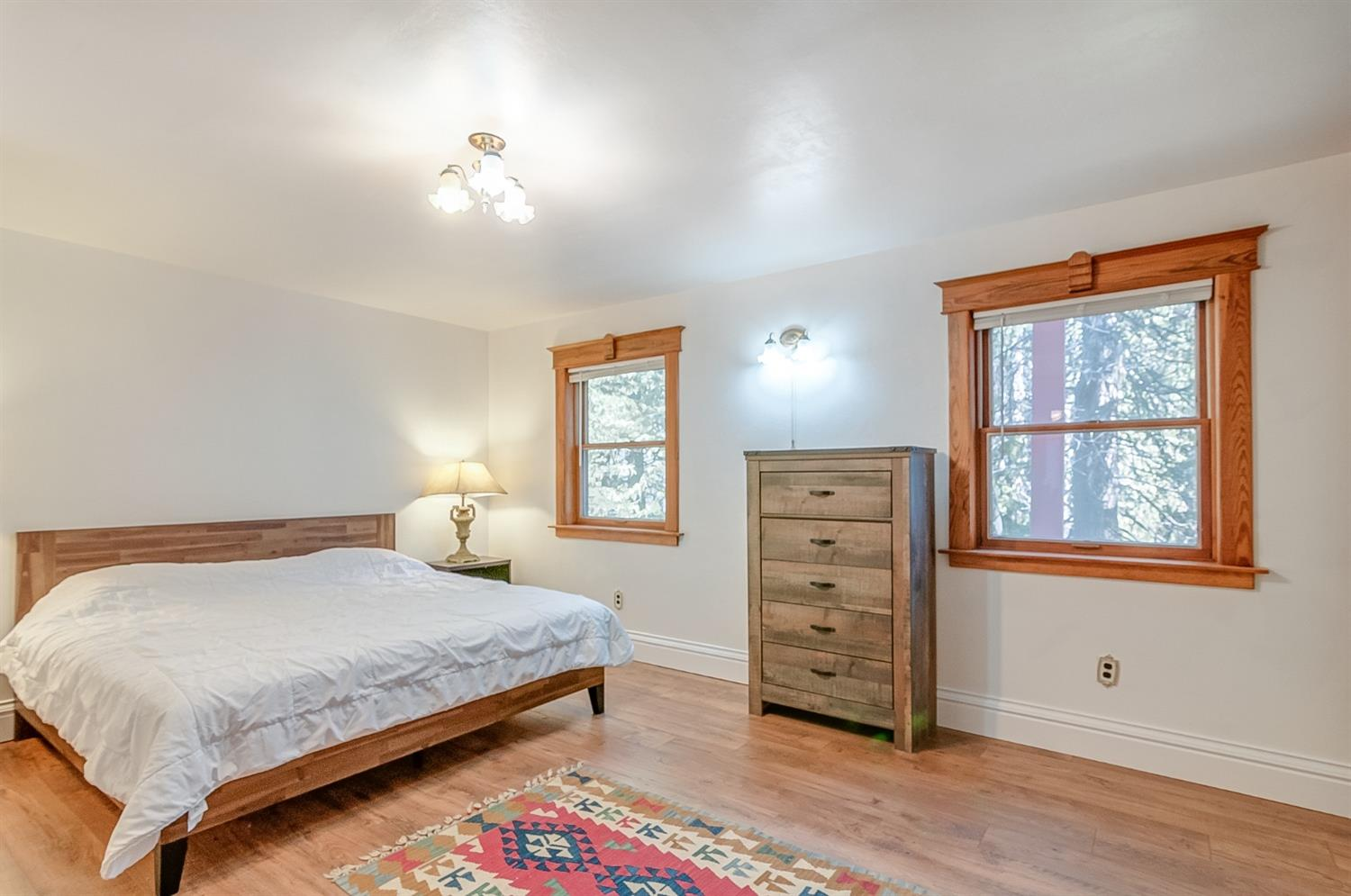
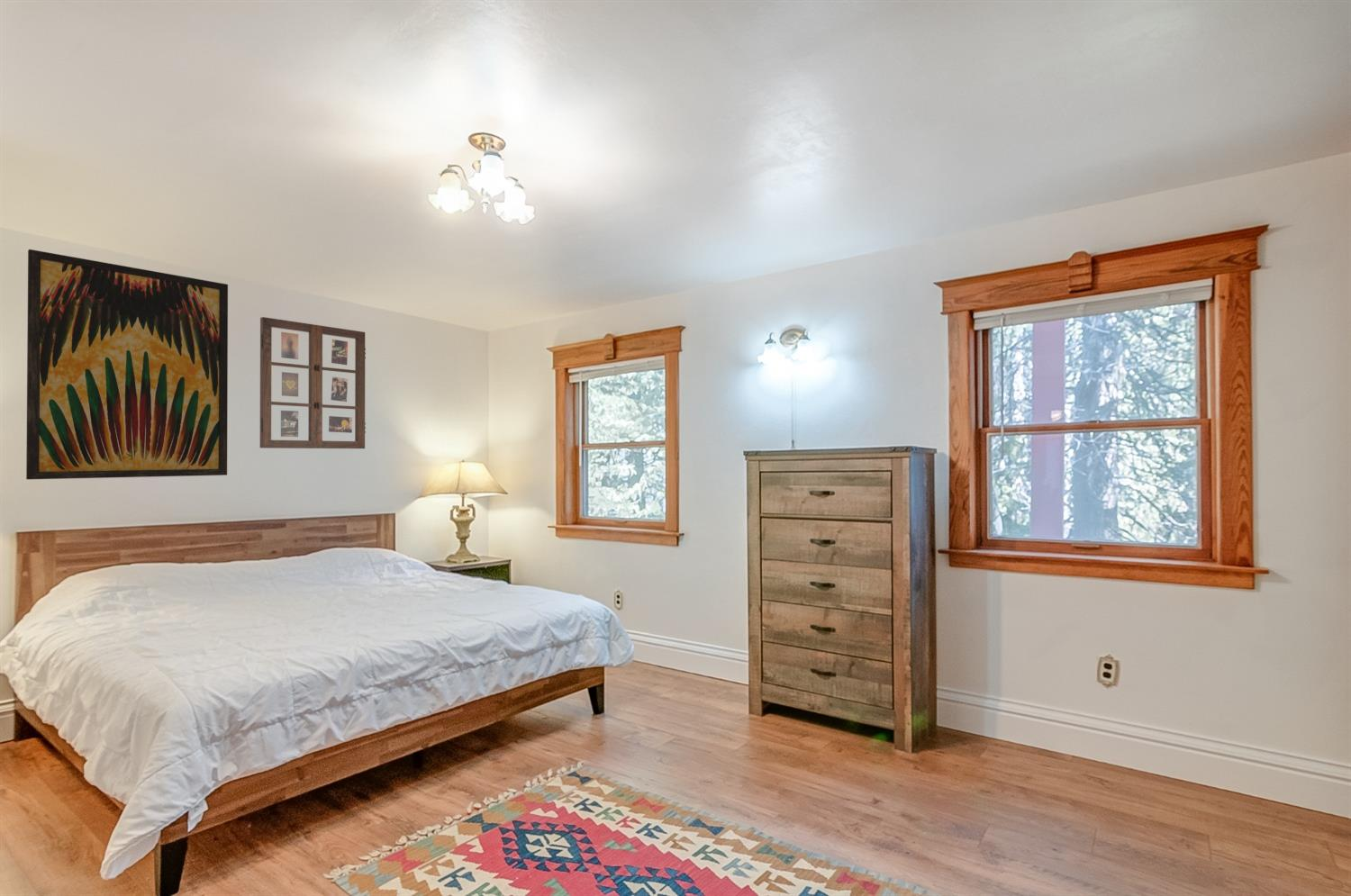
+ wall art (136, 372)
+ picture frame (315, 386)
